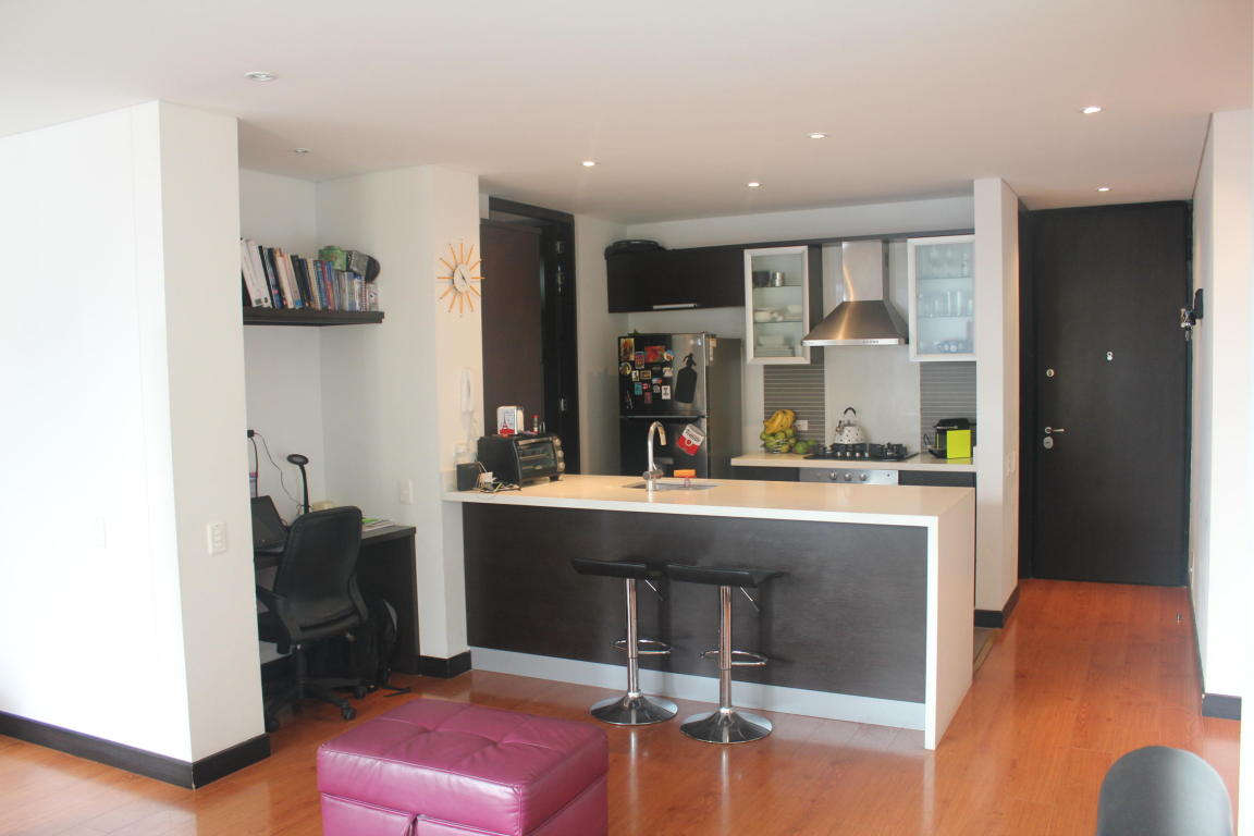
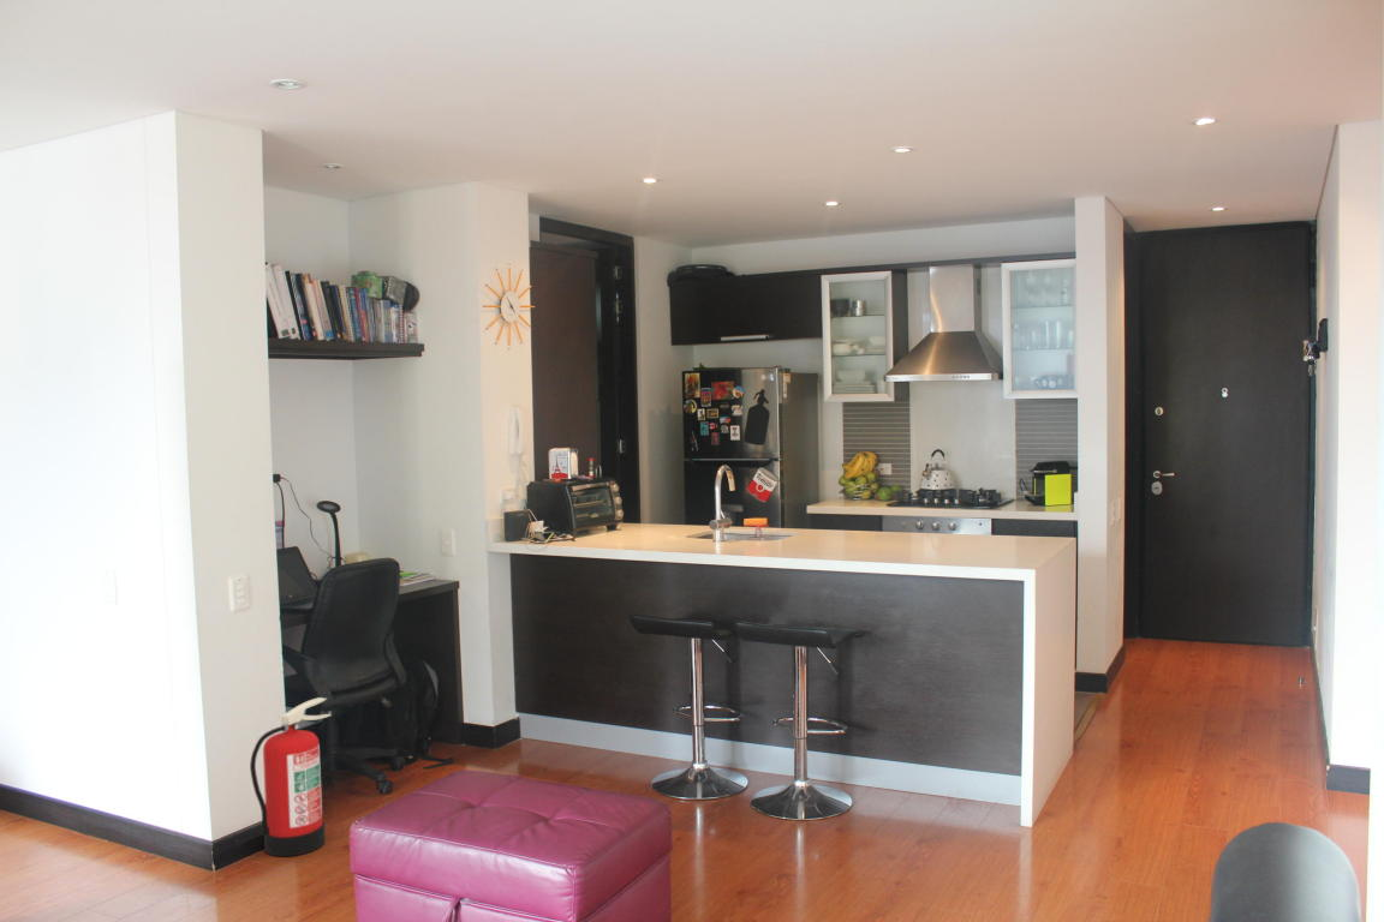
+ fire extinguisher (293, 776)
